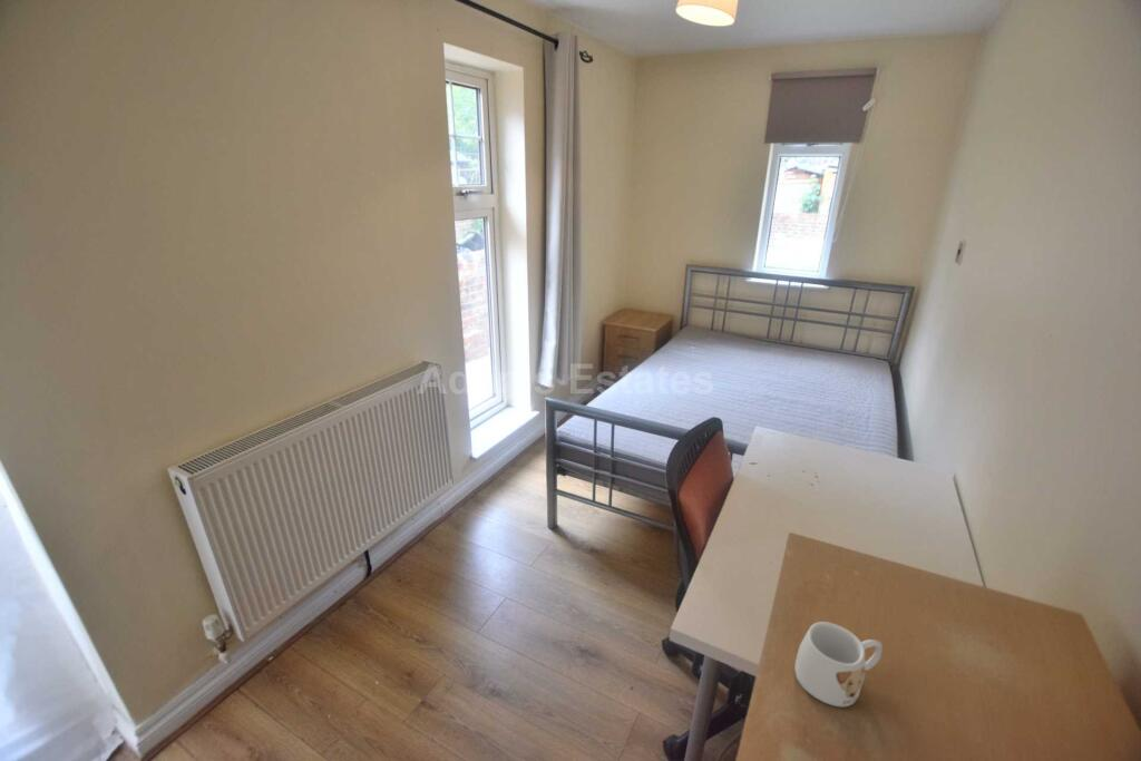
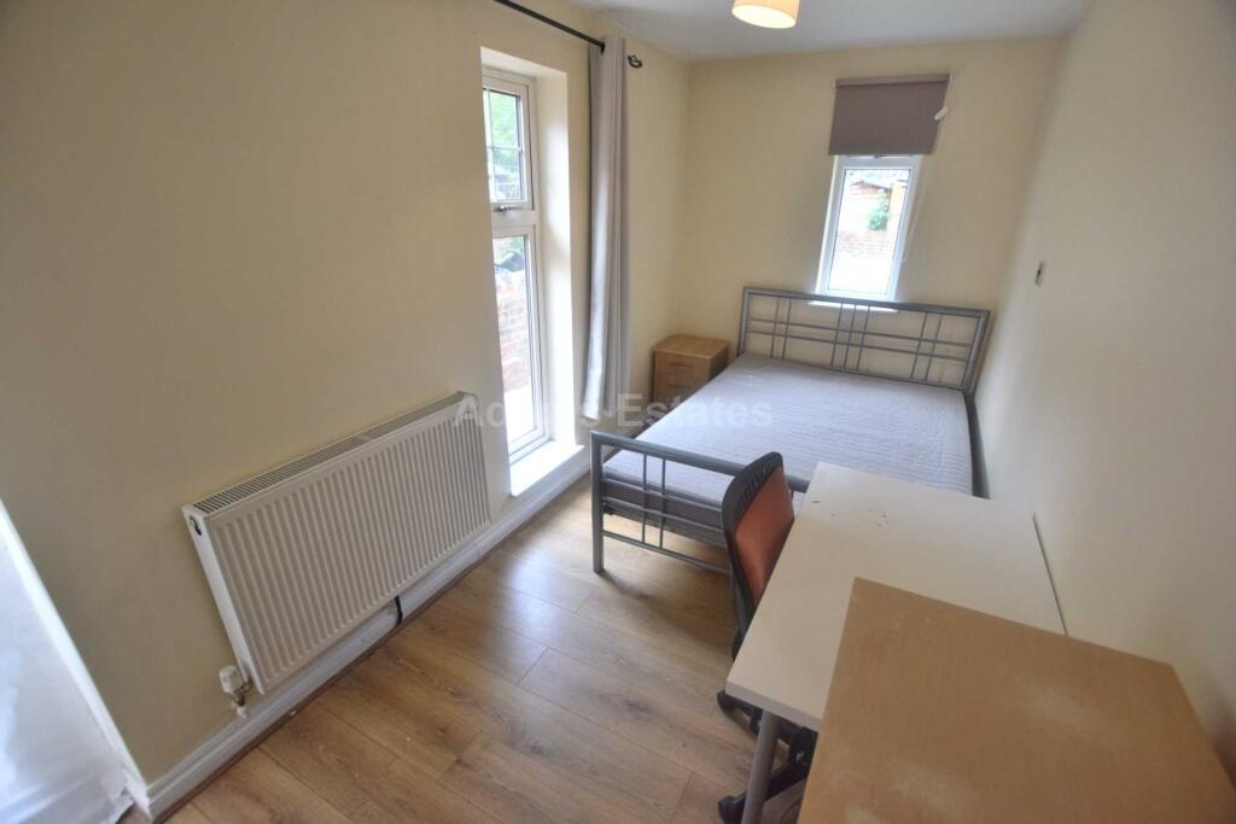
- mug (841, 660)
